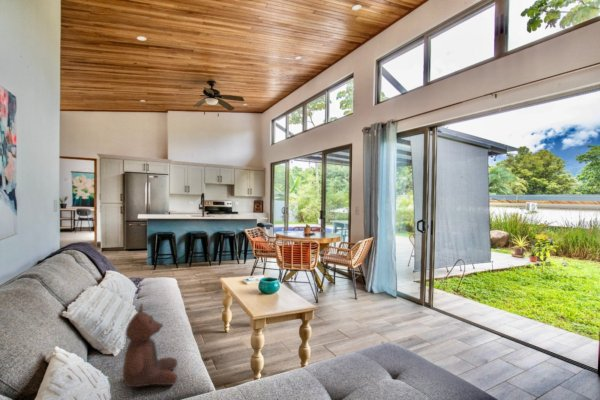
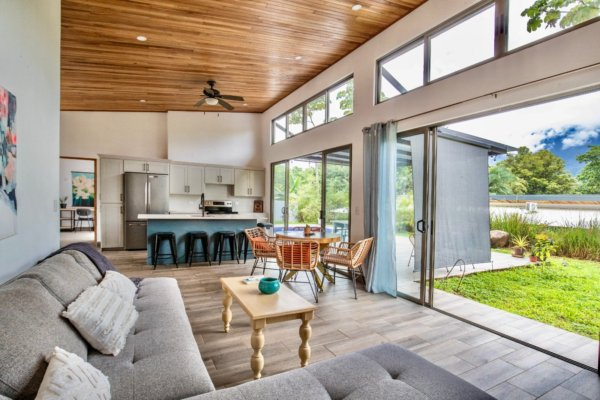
- stuffed bear (151, 343)
